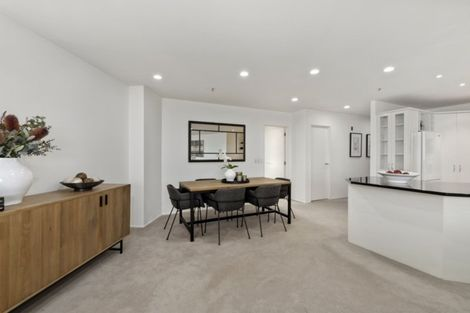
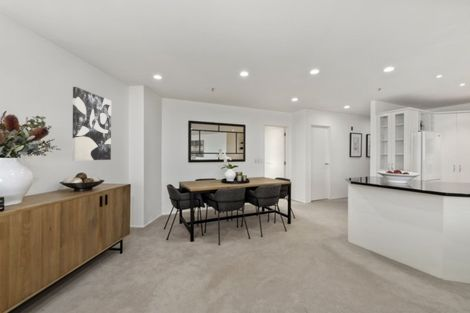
+ wall art (93, 127)
